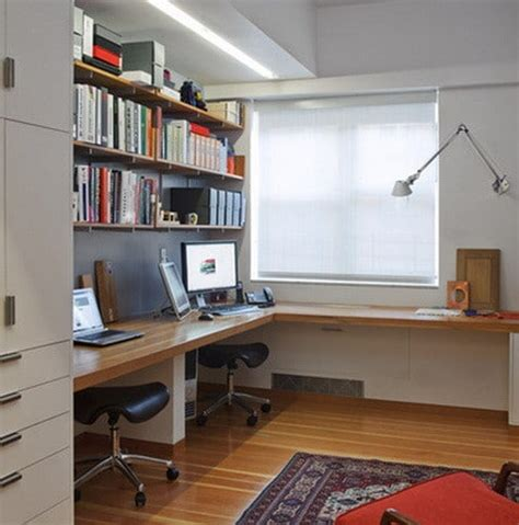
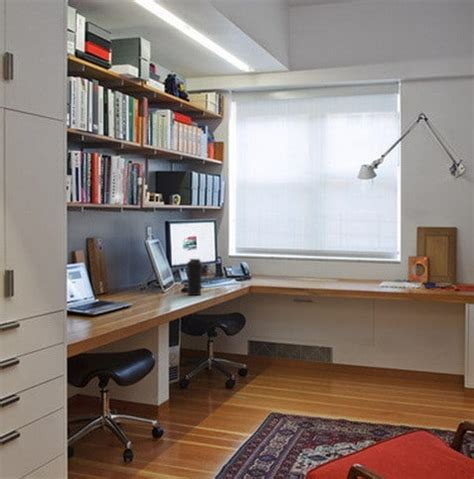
+ water bottle (194, 276)
